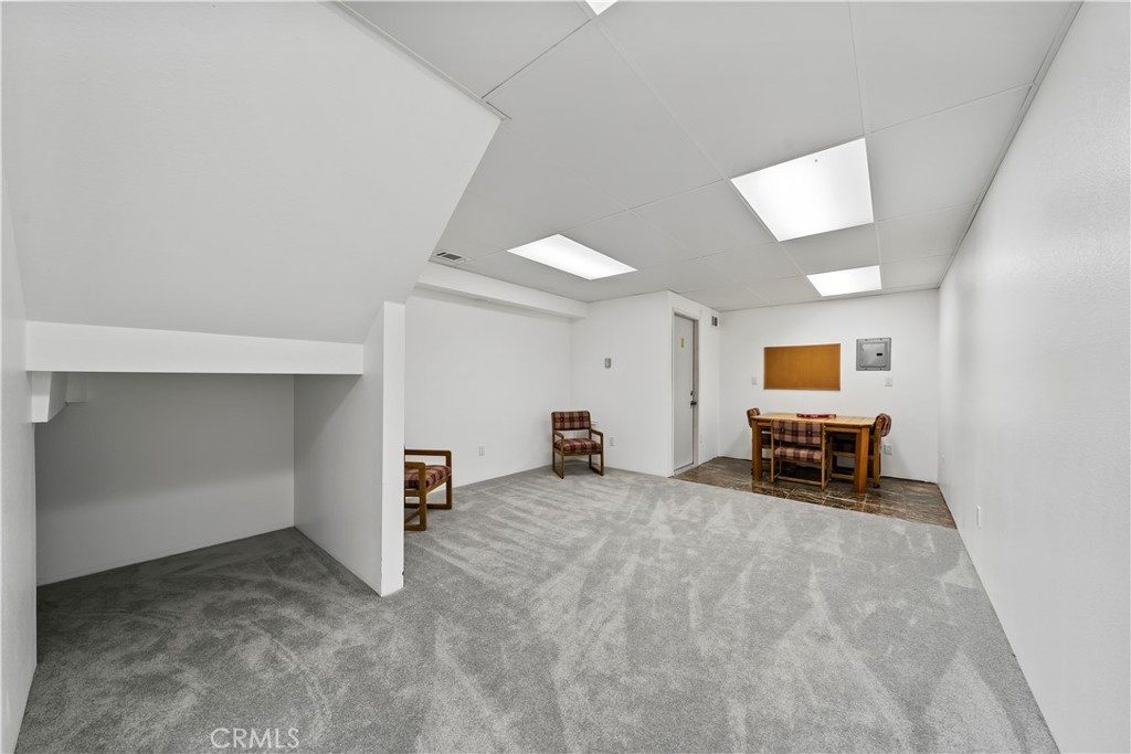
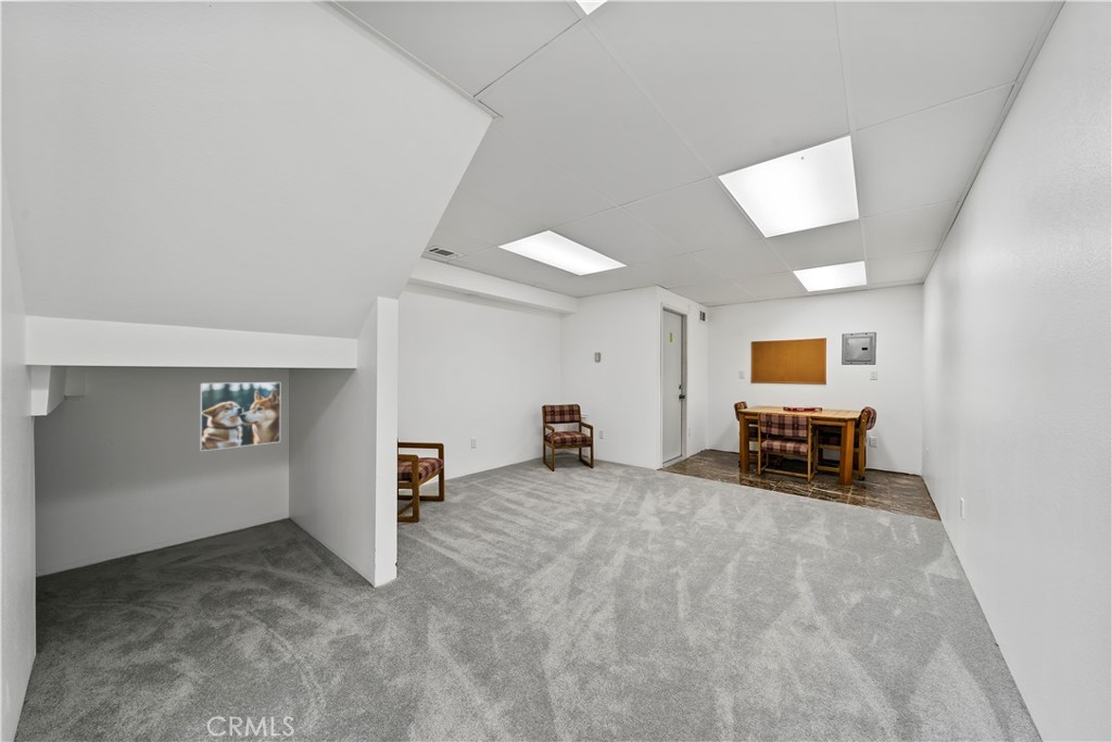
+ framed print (242, 414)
